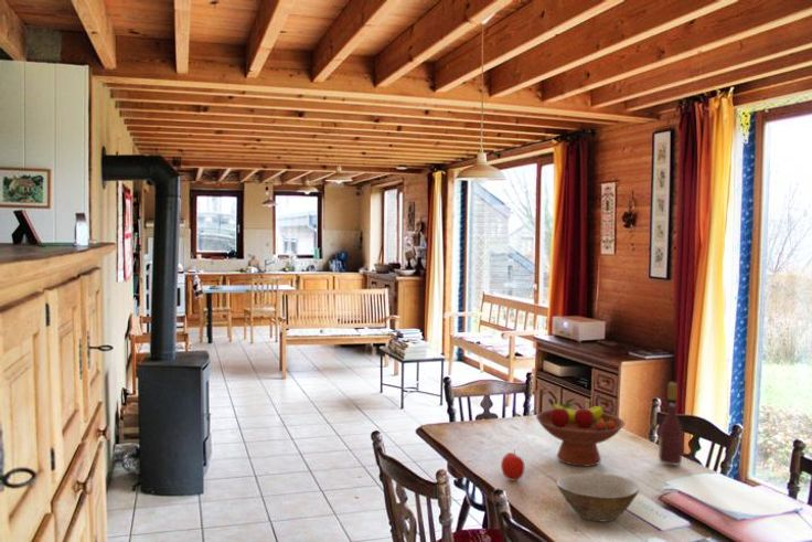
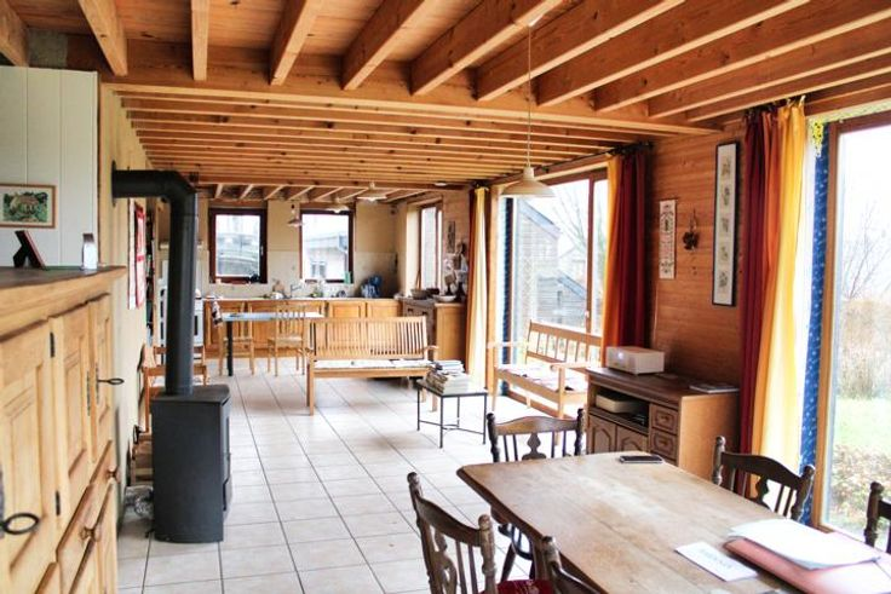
- bowl (596, 498)
- fruit (512, 465)
- wine bottle (671, 423)
- fruit bowl (579, 432)
